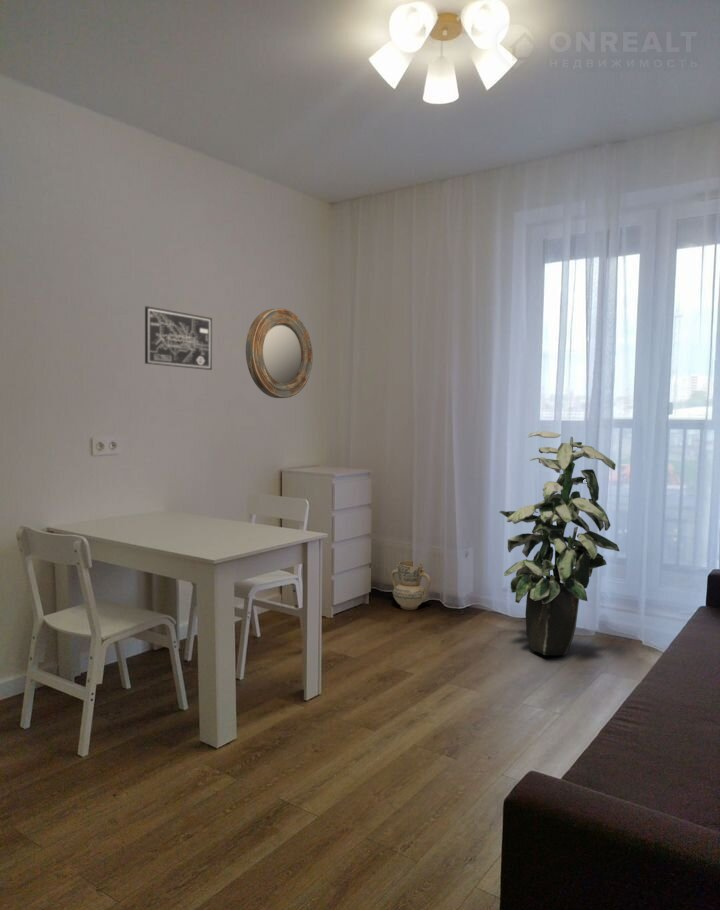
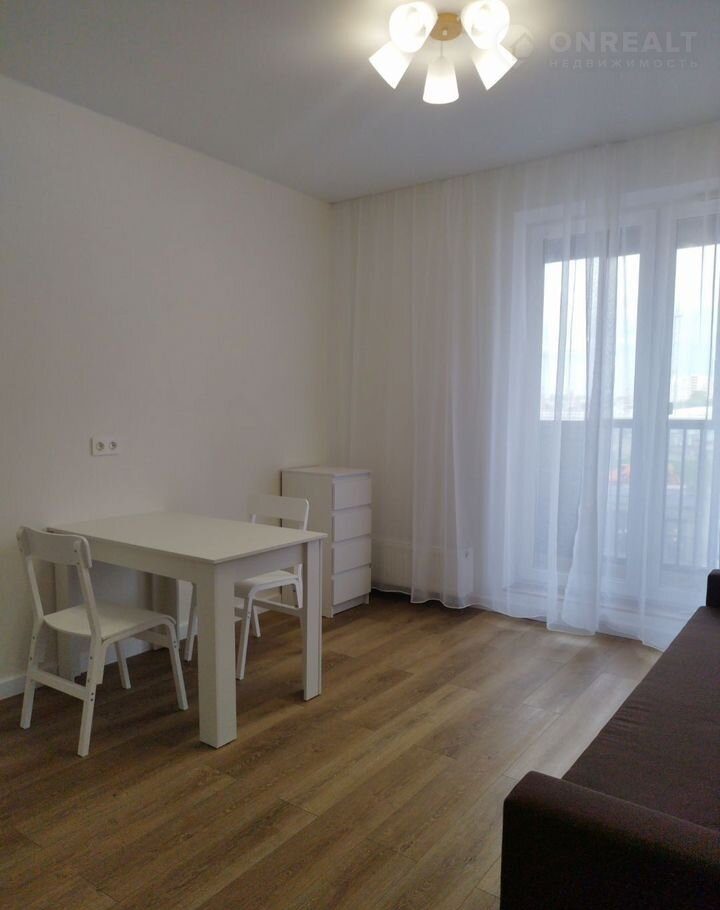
- wall art (180, 339)
- home mirror (281, 353)
- indoor plant (553, 541)
- ceramic jug (410, 585)
